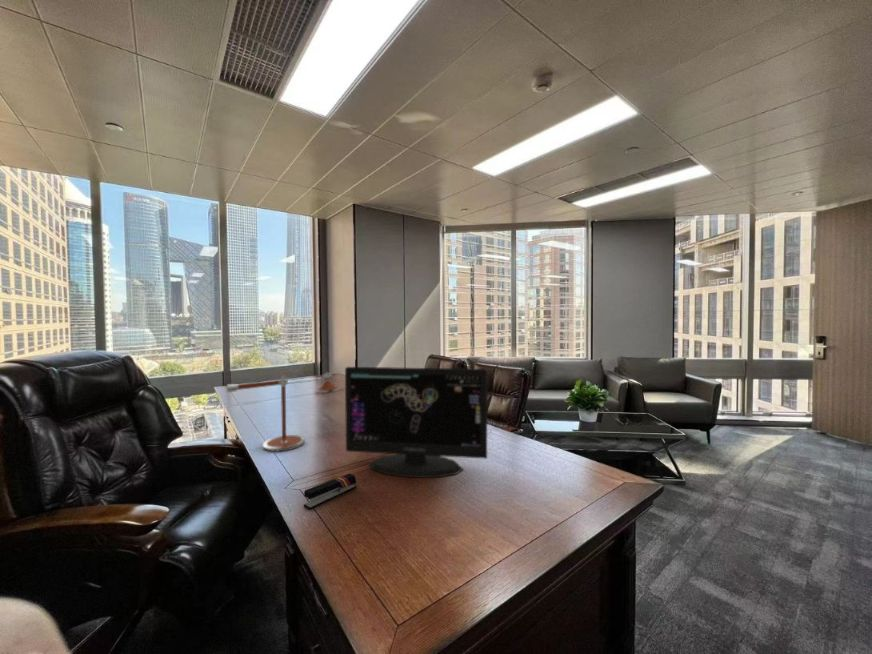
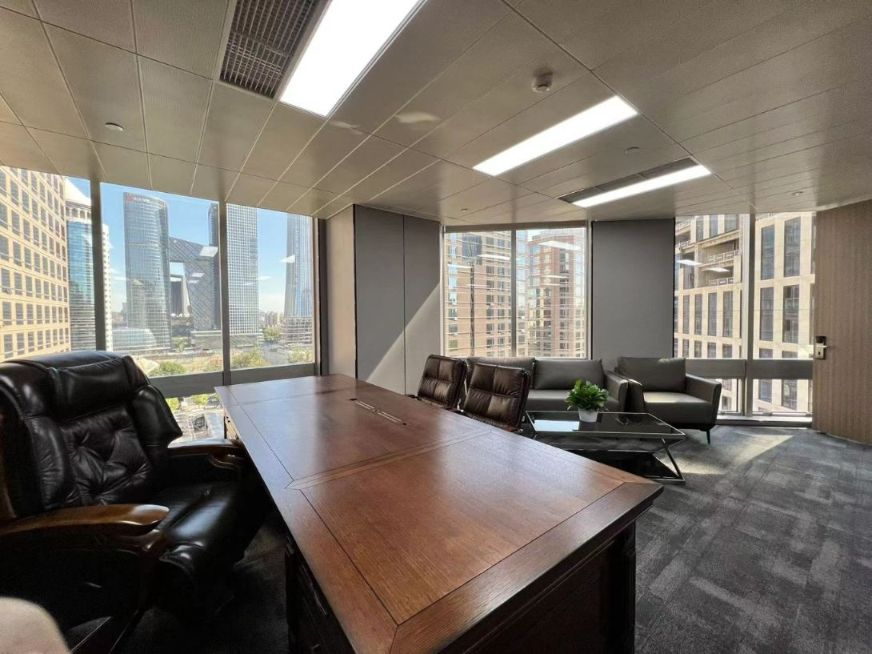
- desk lamp (285, 409)
- computer monitor (415, 417)
- stapler (331, 488)
